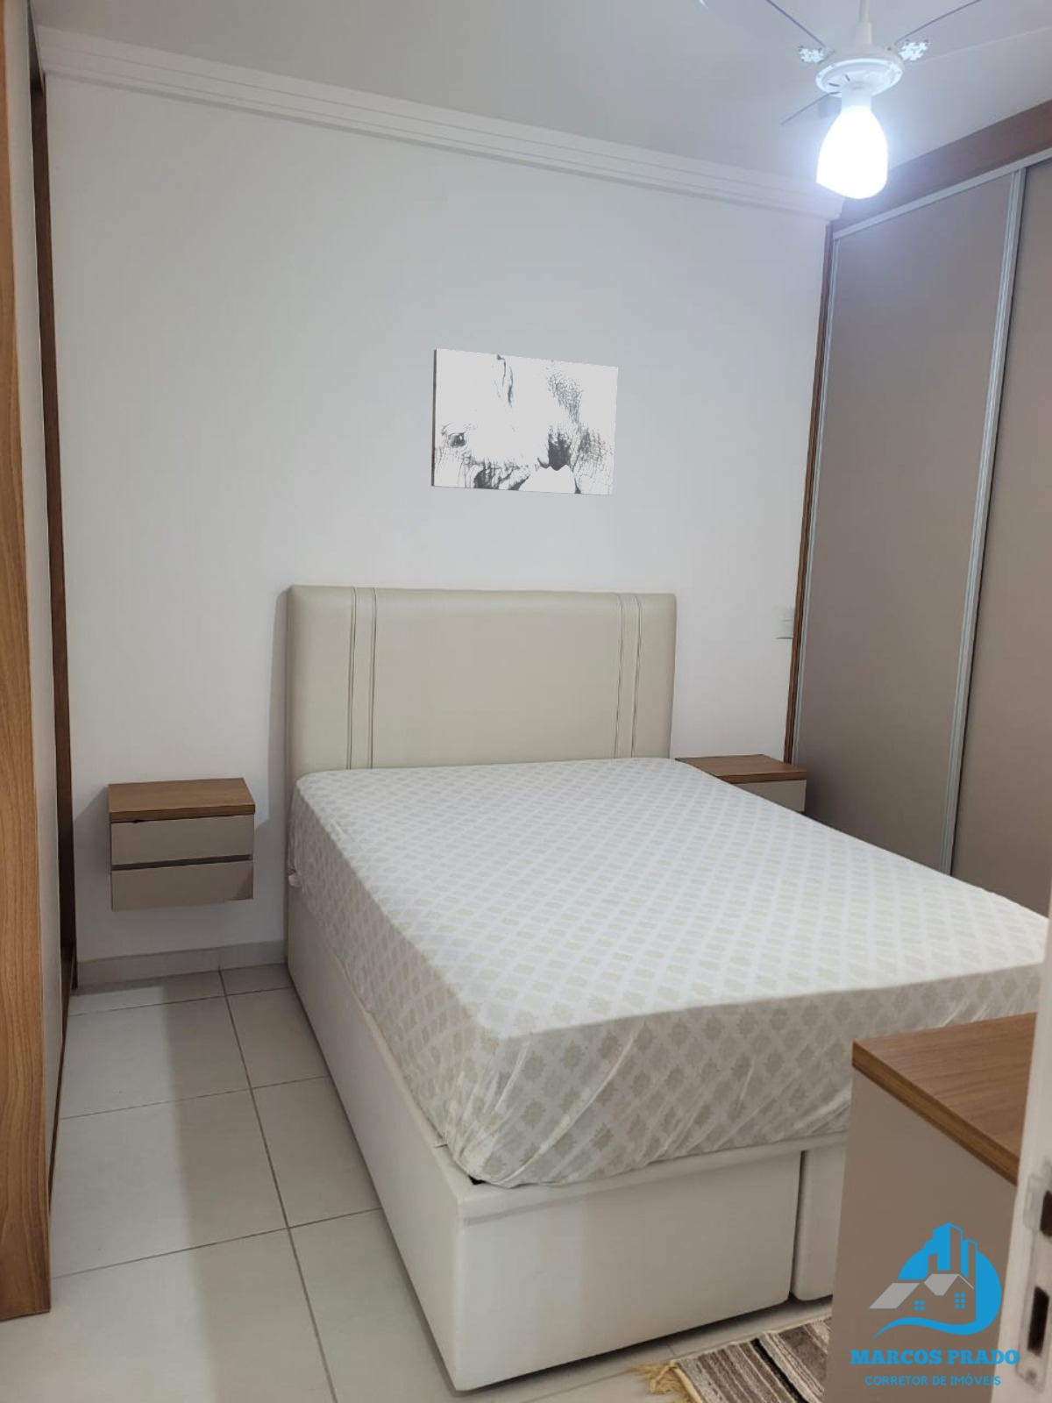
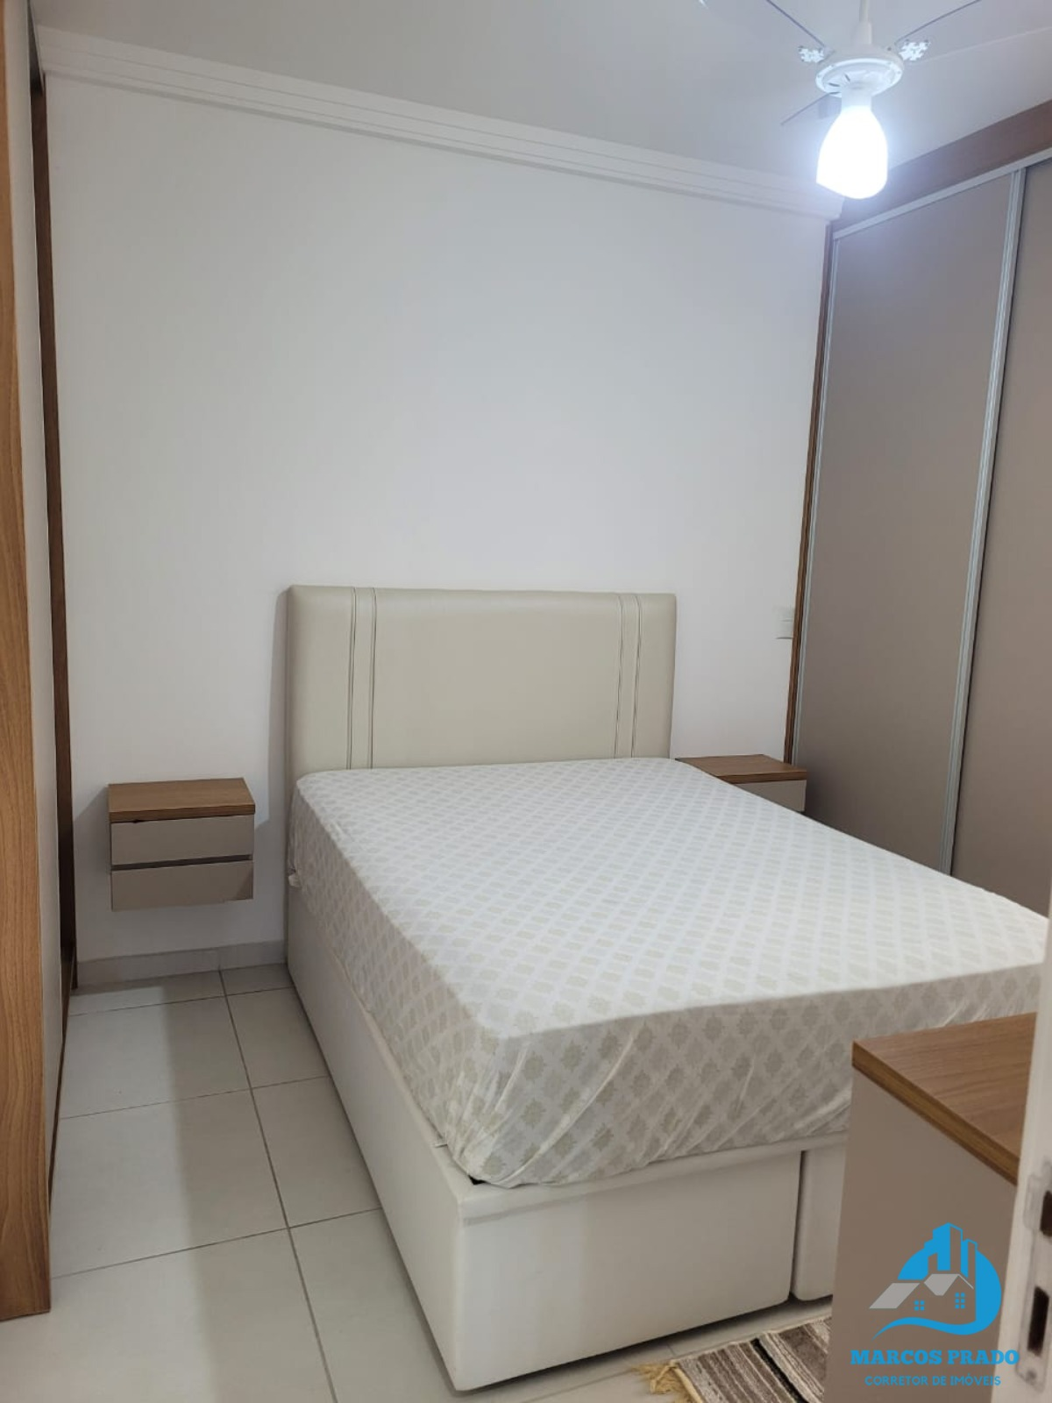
- wall art (526, 425)
